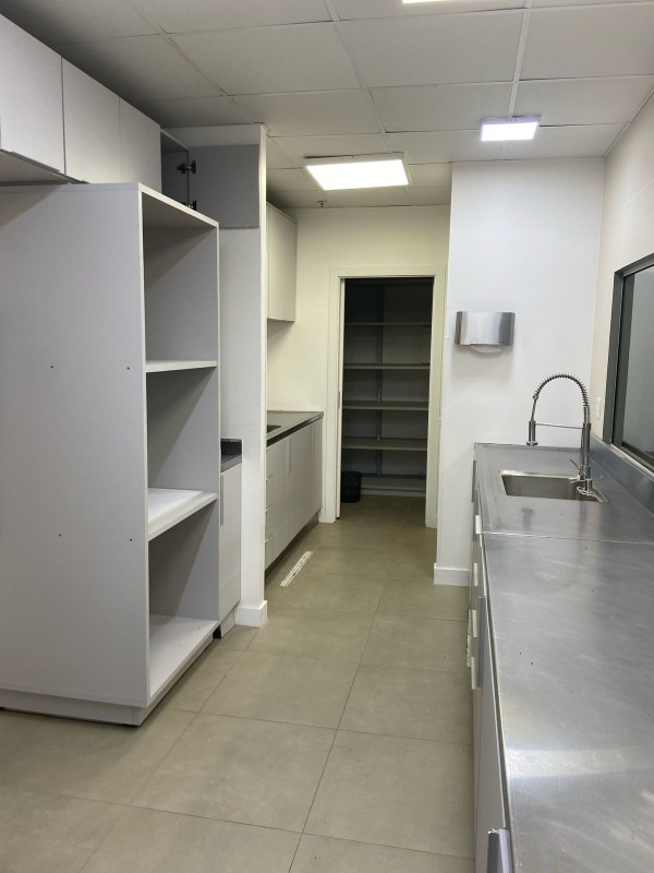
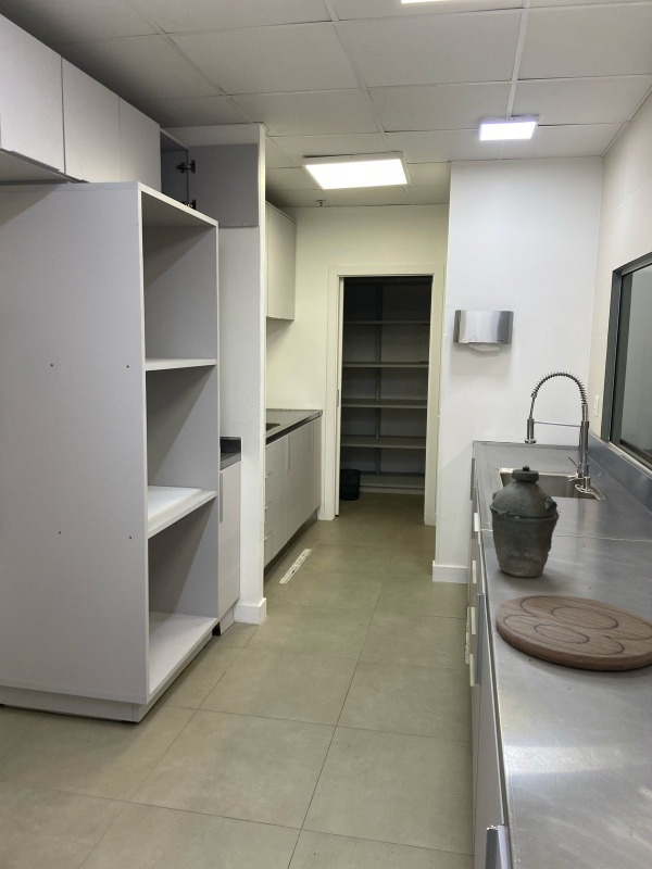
+ cutting board (575, 628)
+ kettle (524, 518)
